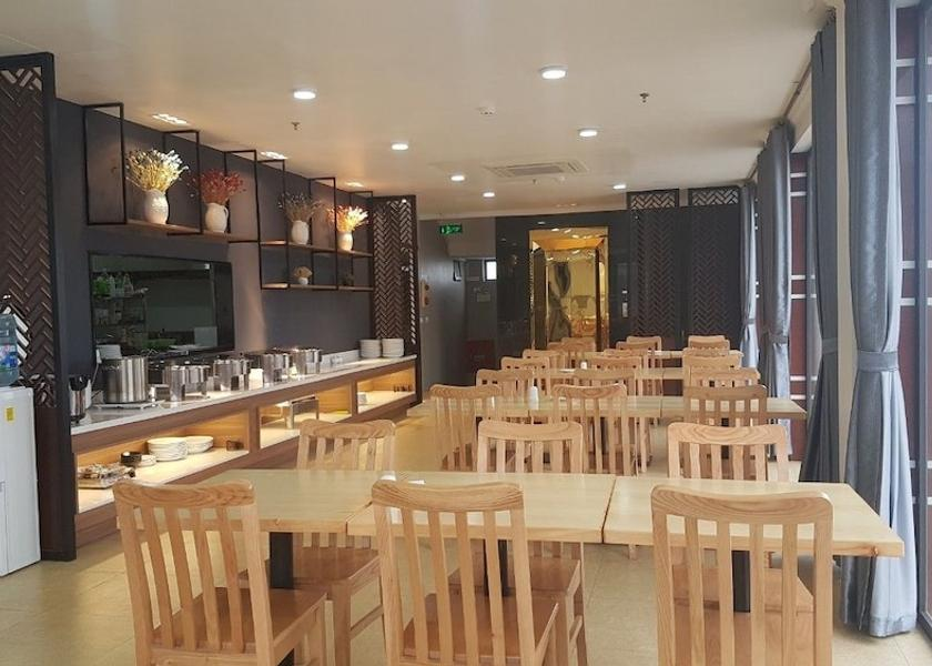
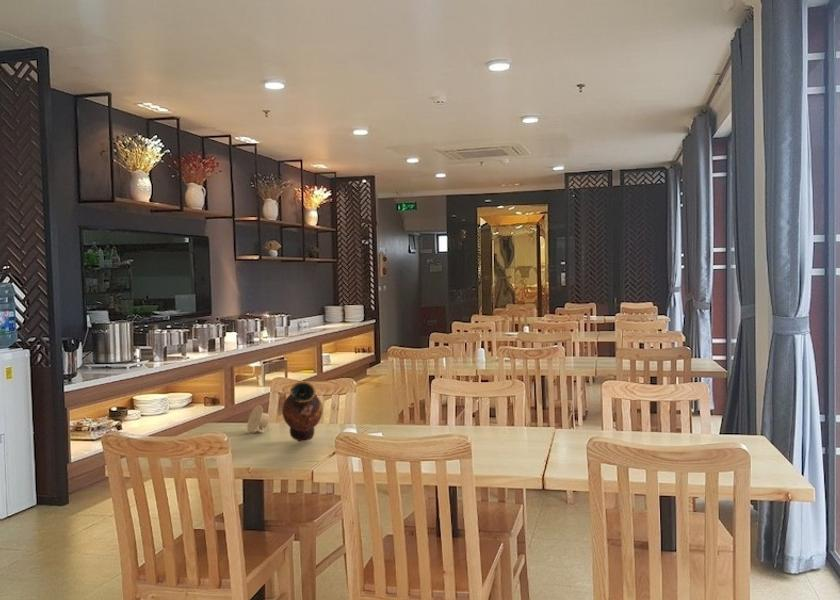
+ vase (302, 411)
+ cup (257, 418)
